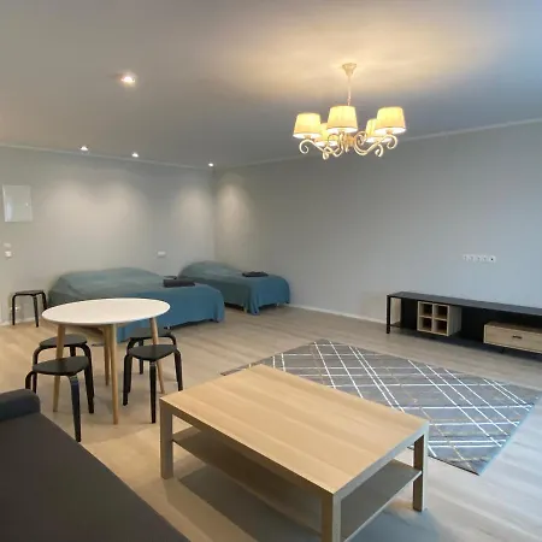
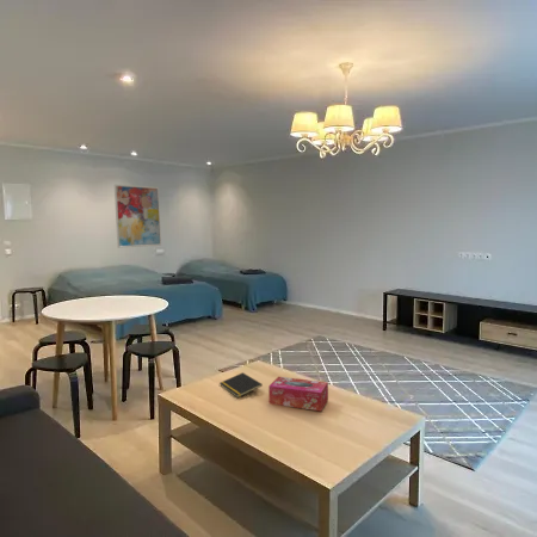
+ notepad (240, 384)
+ tissue box (298, 393)
+ wall art (138, 216)
